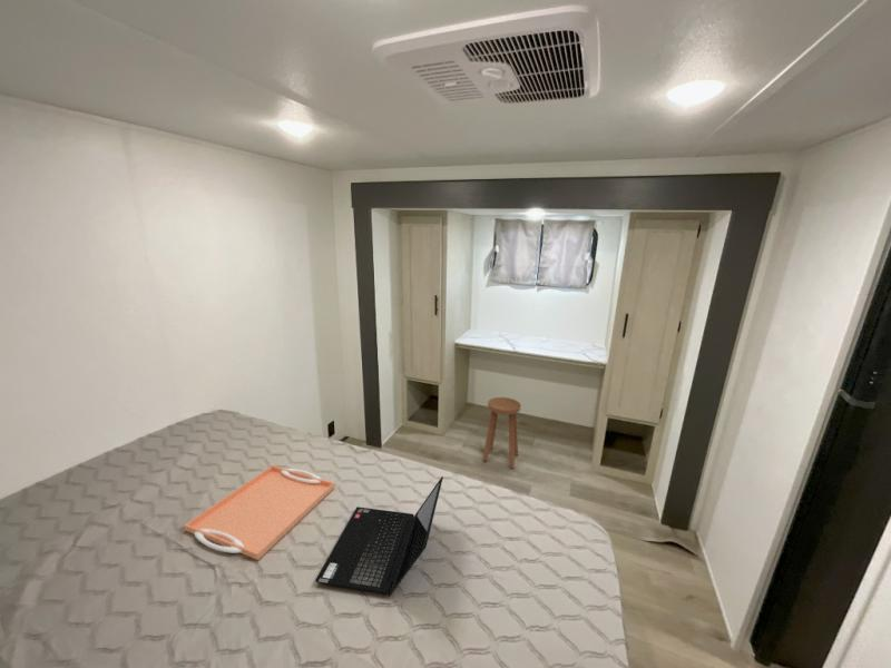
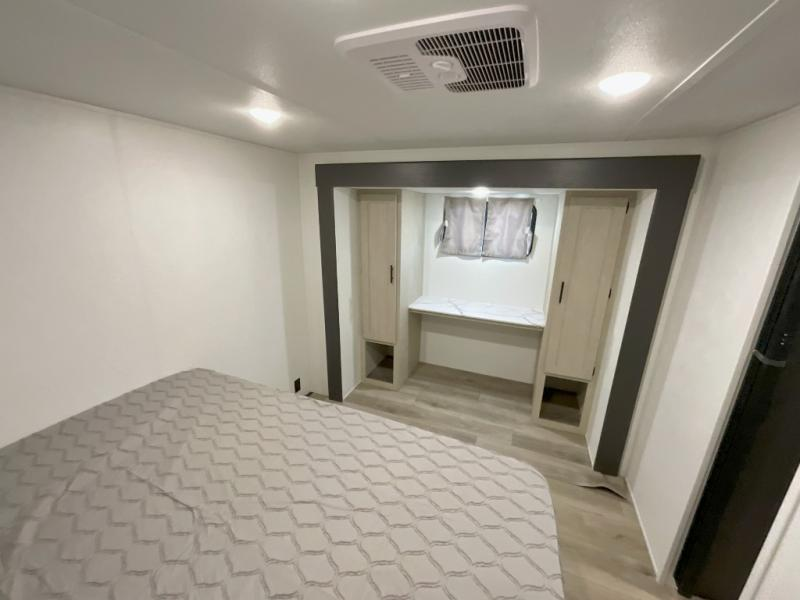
- stool (509, 431)
- serving tray (266, 504)
- laptop computer (385, 524)
